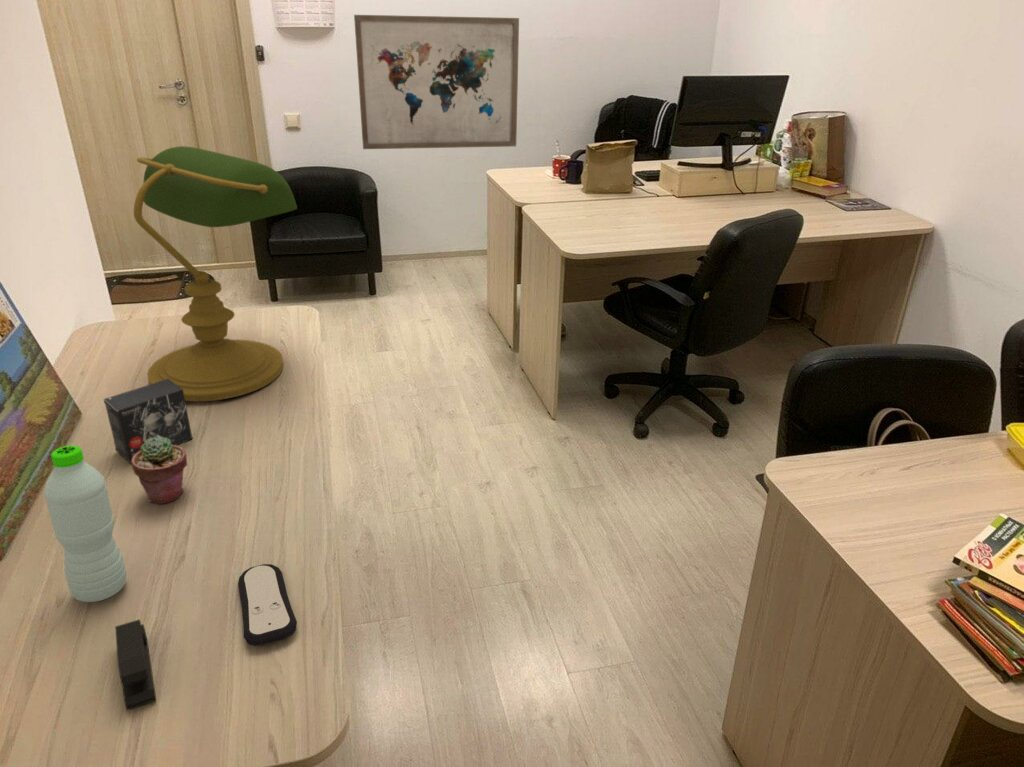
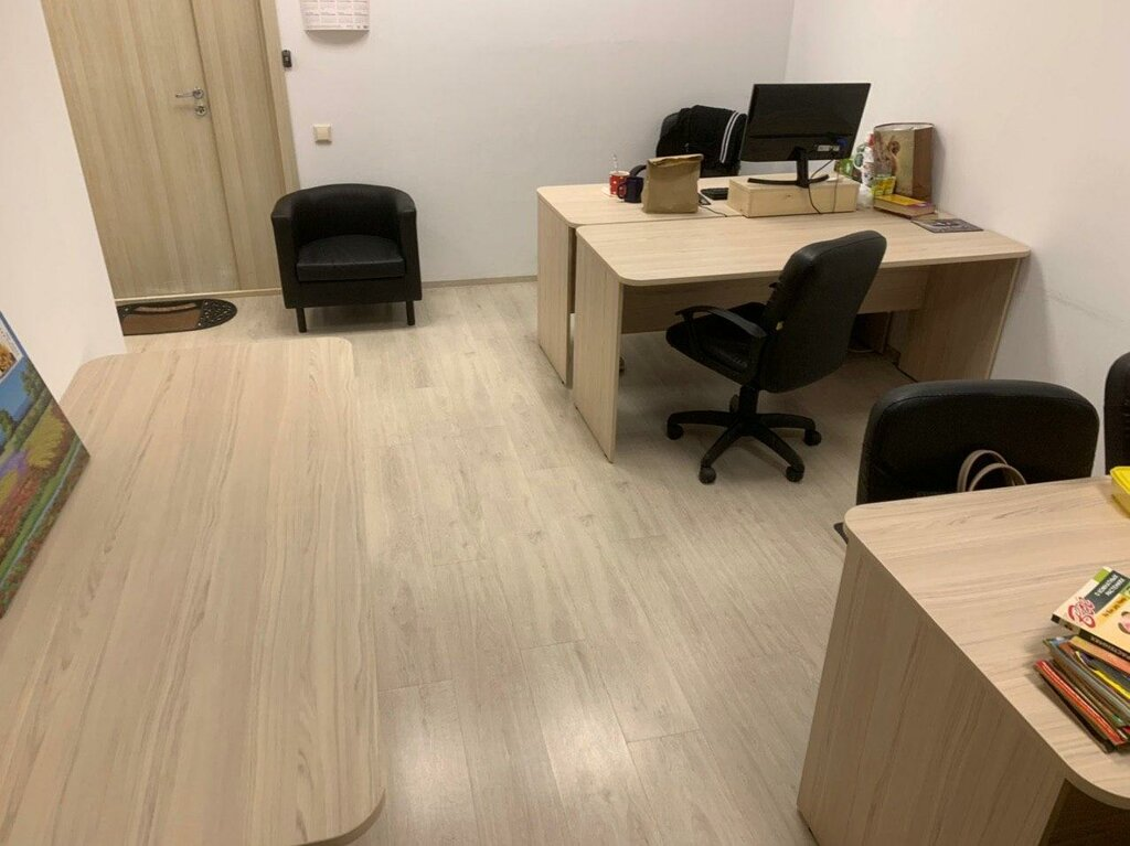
- desk lamp (207, 274)
- water bottle (83, 524)
- remote control (265, 601)
- stapler (132, 655)
- potted succulent (160, 467)
- wall art (439, 84)
- small box (149, 419)
